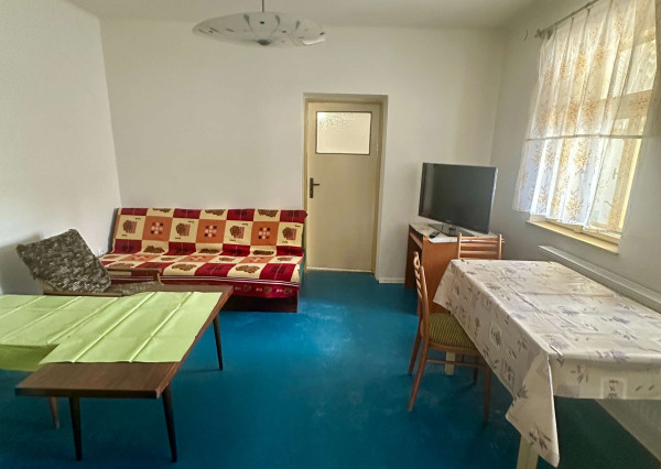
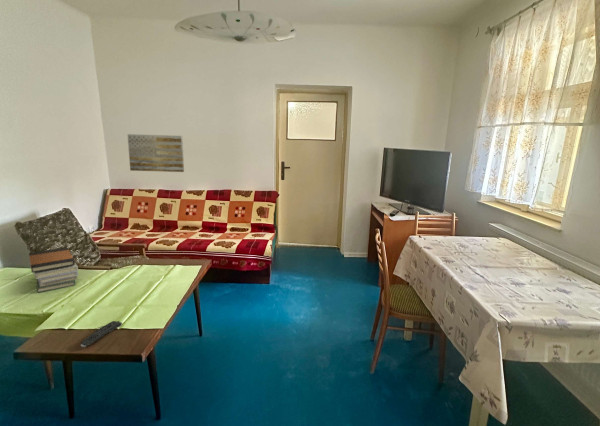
+ book stack (53, 268)
+ remote control (101, 333)
+ wall art (156, 153)
